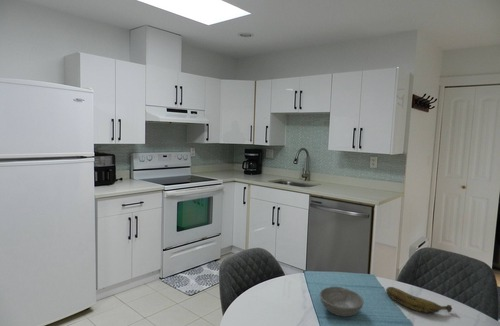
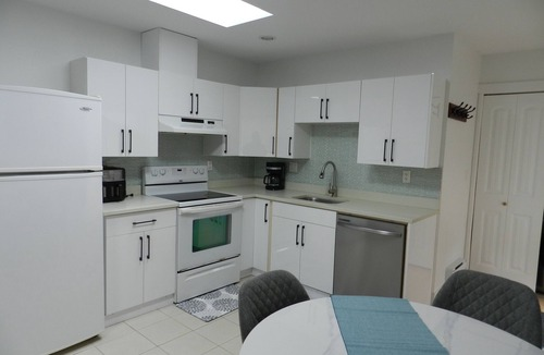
- soup bowl (340, 303)
- banana (415, 297)
